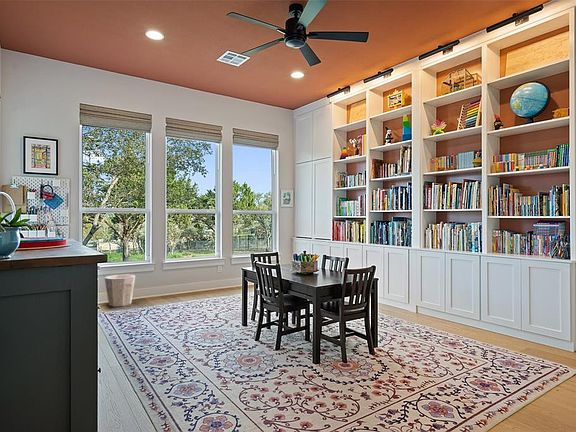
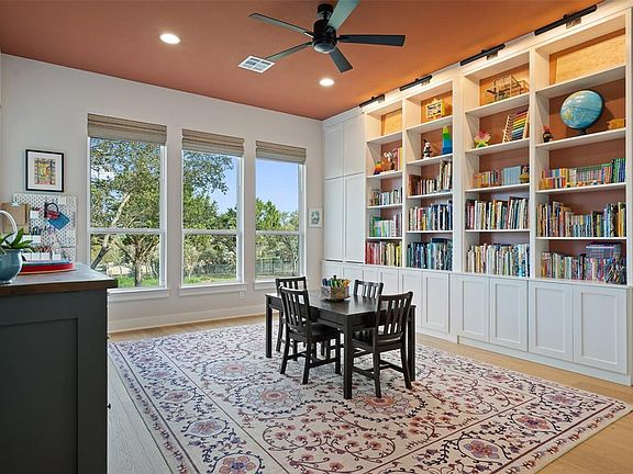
- waste bin (120, 290)
